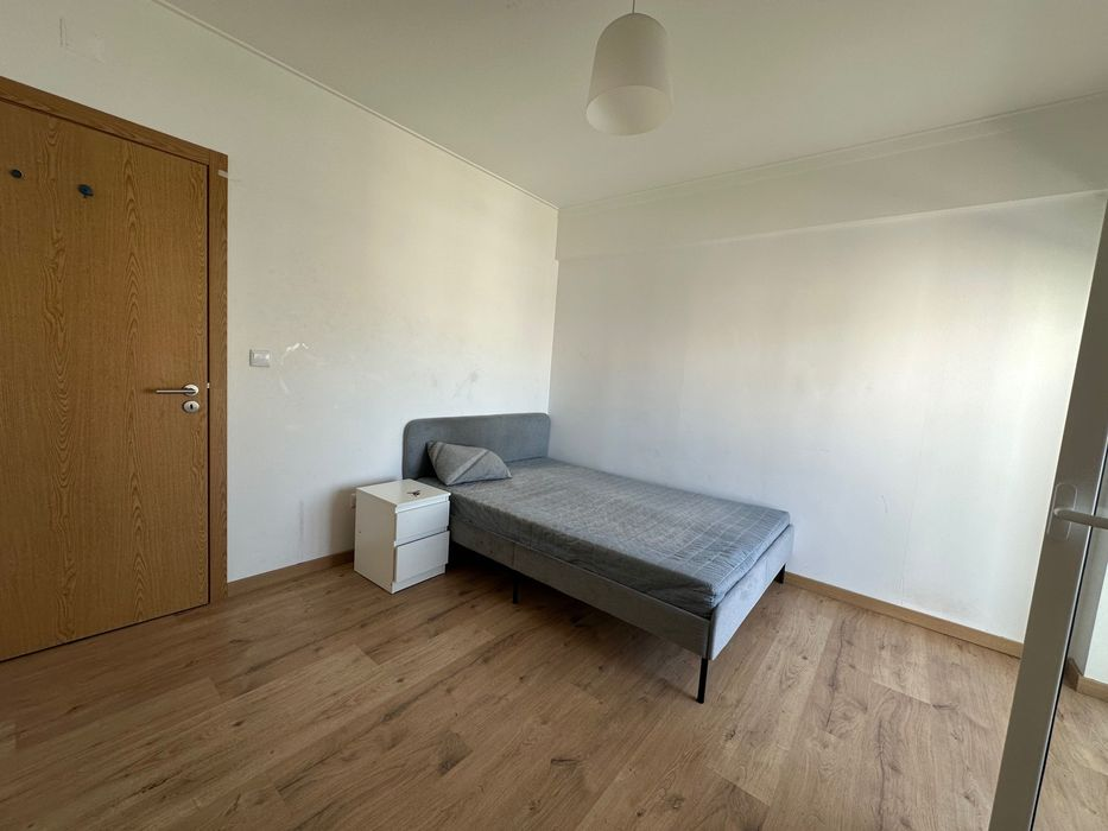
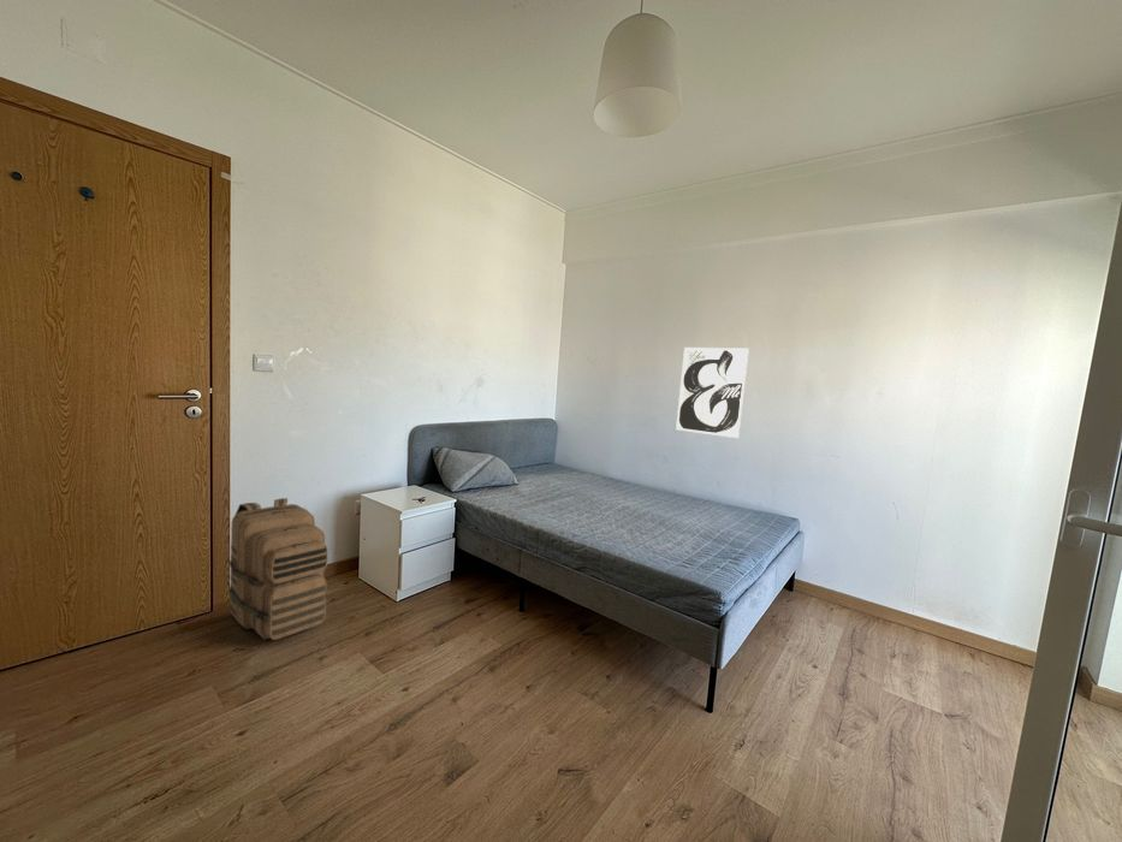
+ backpack (277, 563)
+ wall art (710, 391)
